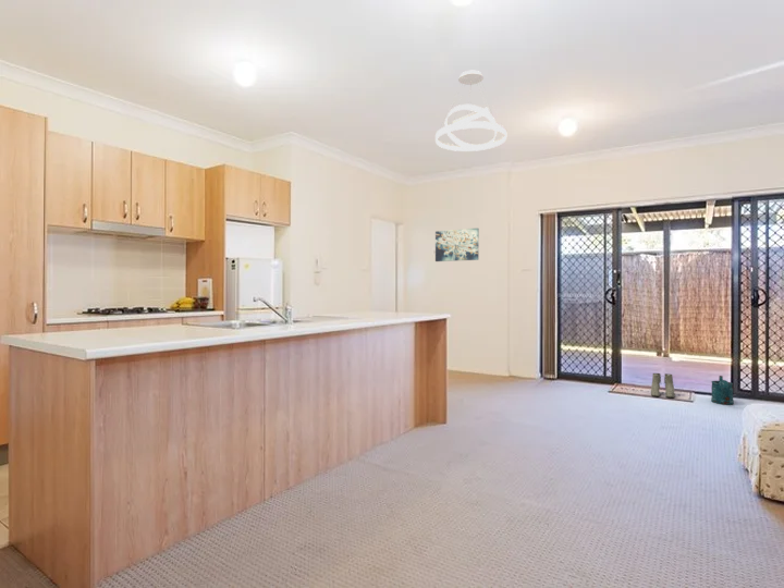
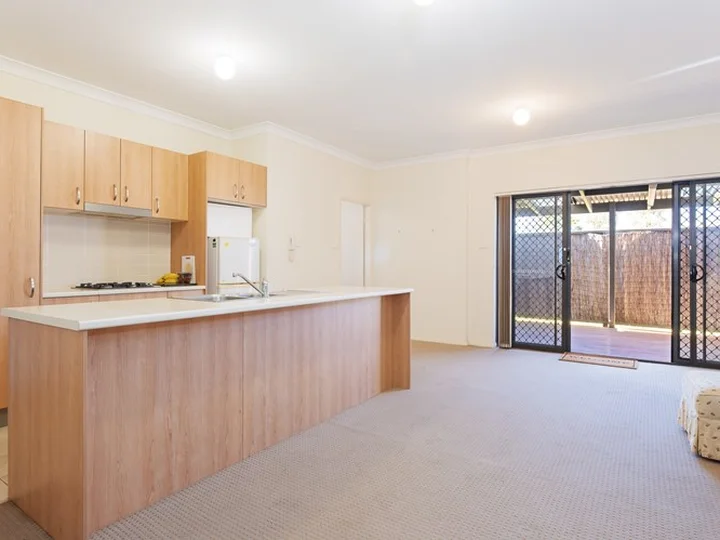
- watering can (722, 390)
- wall art (456, 245)
- boots (664, 382)
- pendant light (470, 109)
